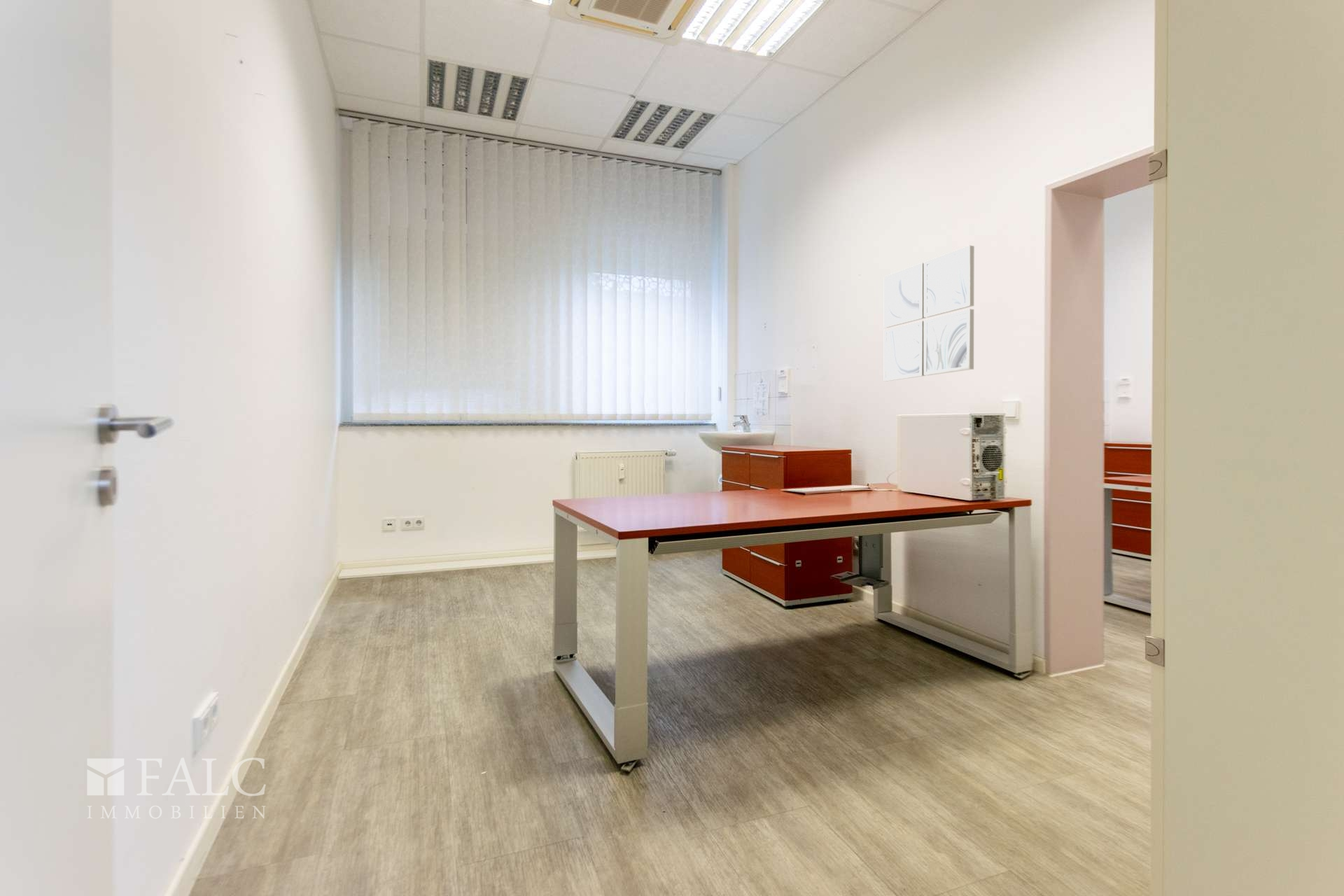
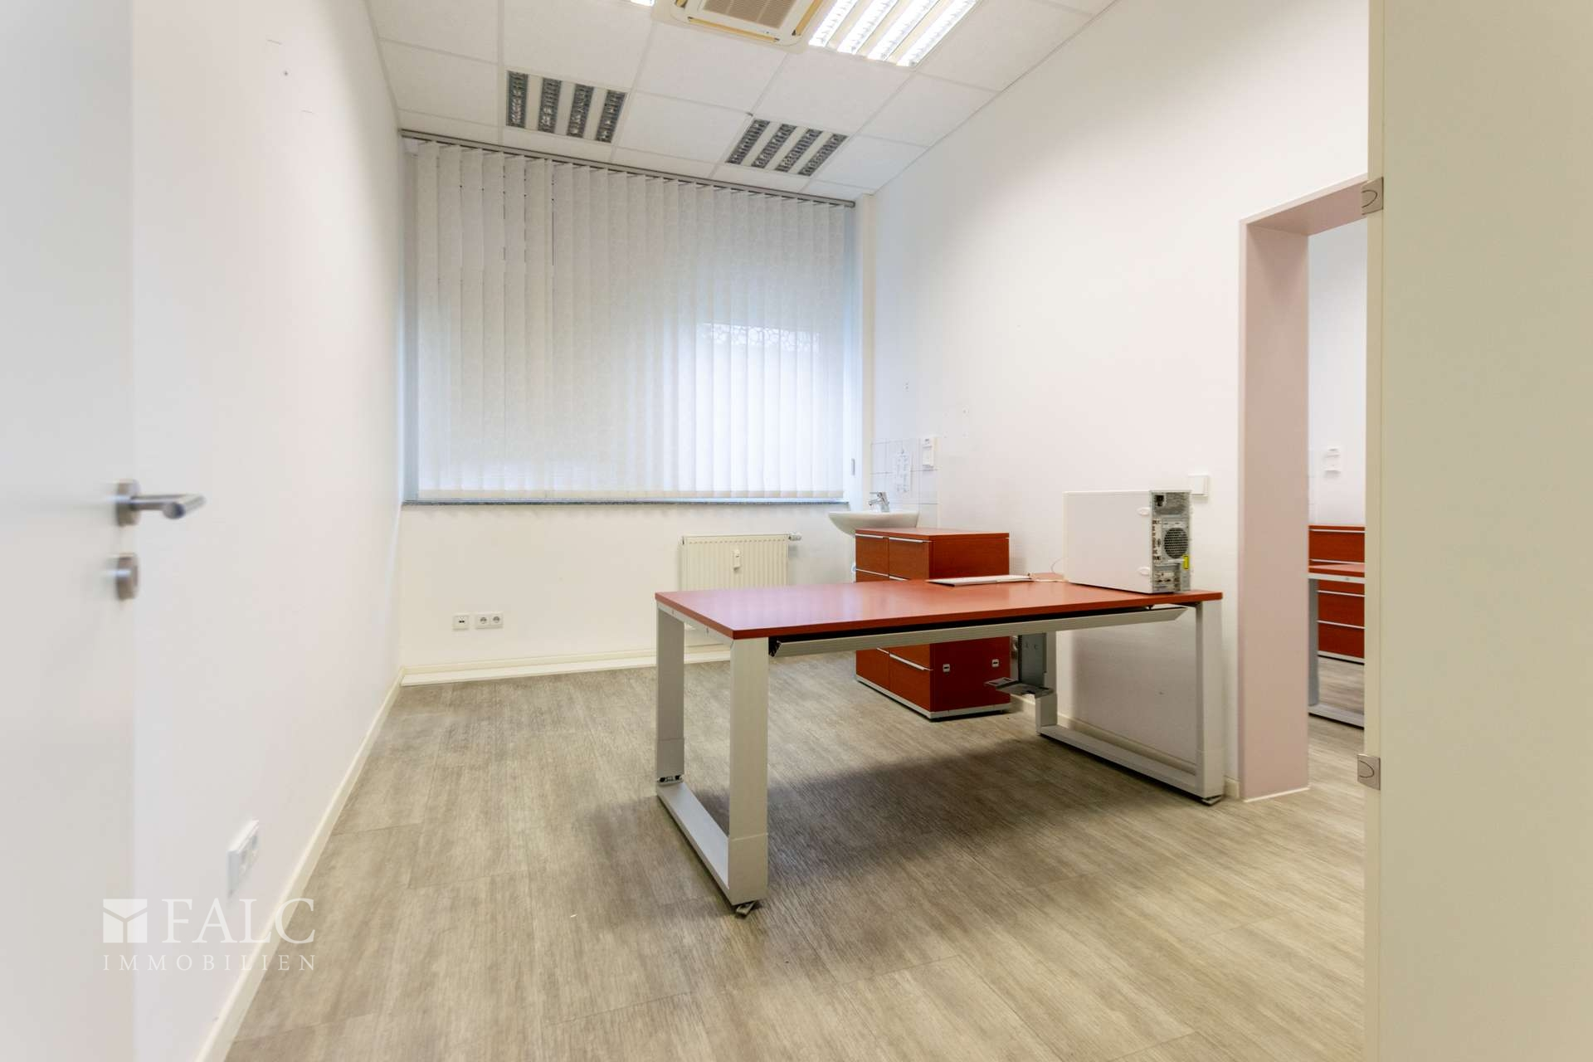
- wall art (925, 318)
